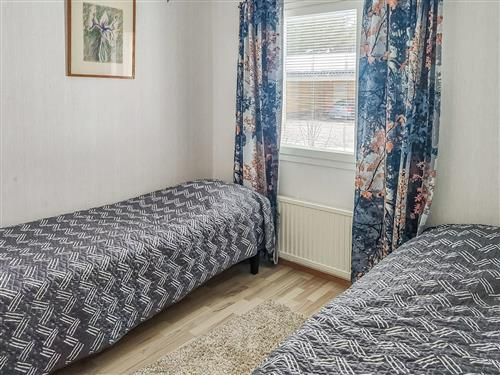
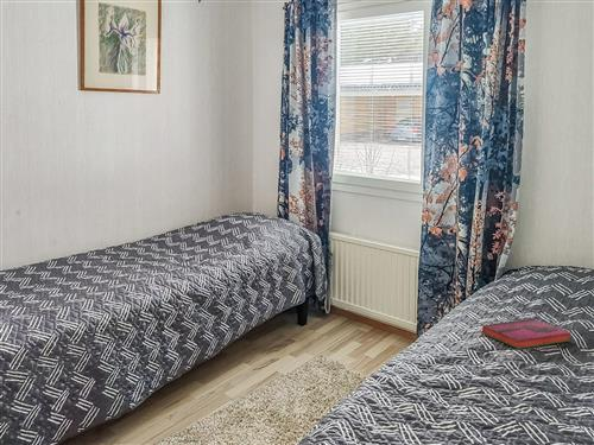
+ hardback book (525, 332)
